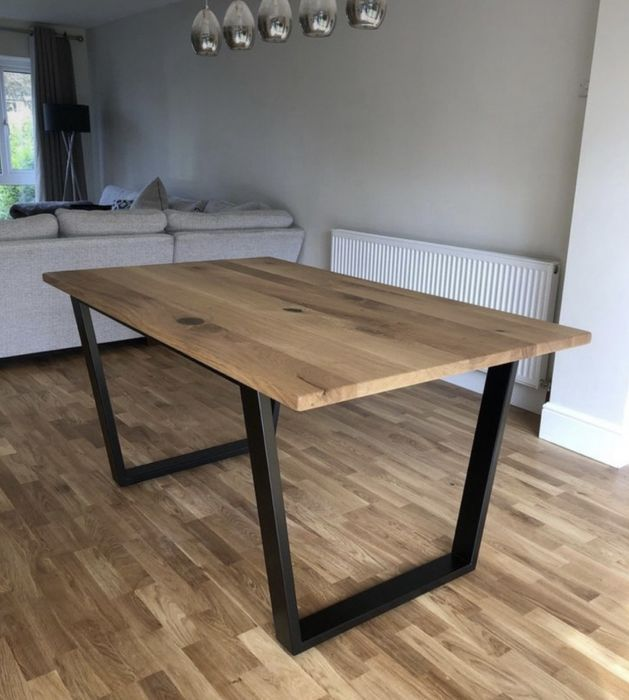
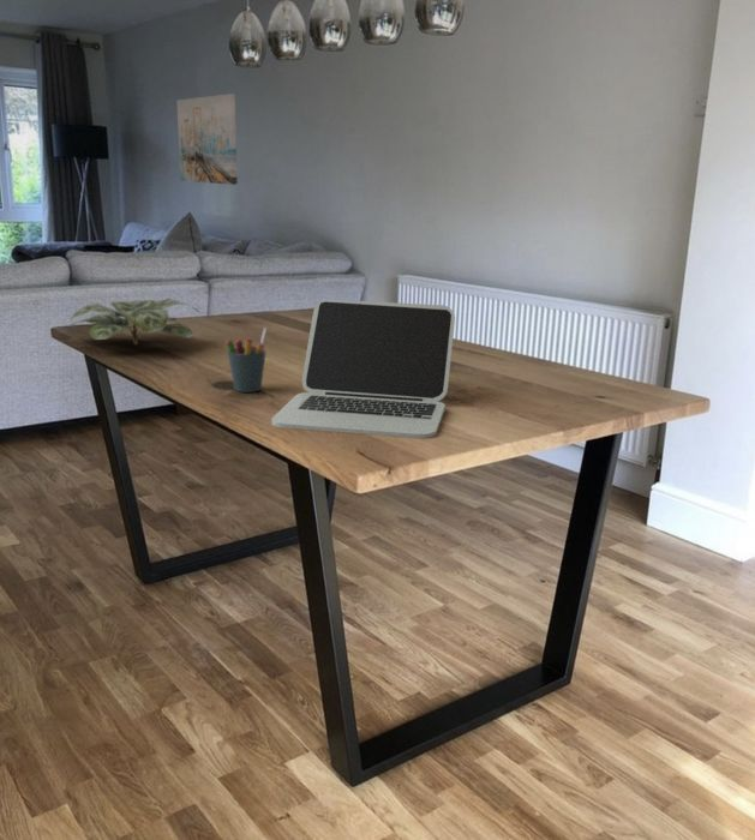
+ wall art (205, 140)
+ laptop (368, 361)
+ pen holder (246, 359)
+ plant (132, 323)
